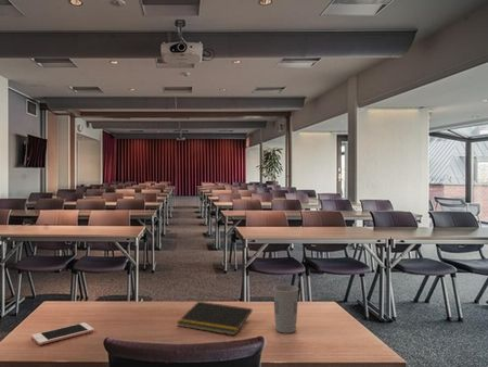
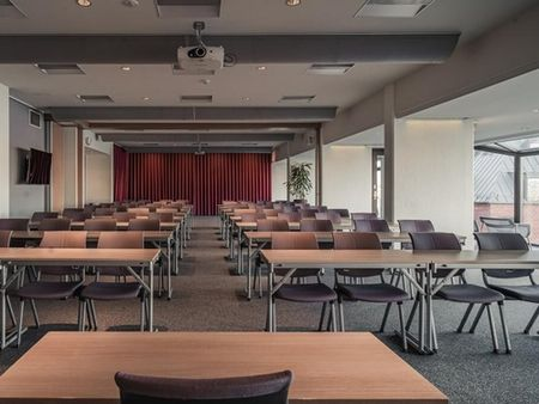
- cell phone (63, 332)
- notepad (215, 317)
- cup (285, 308)
